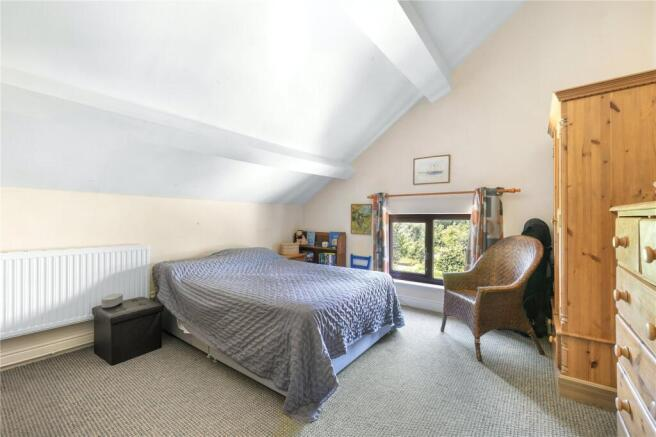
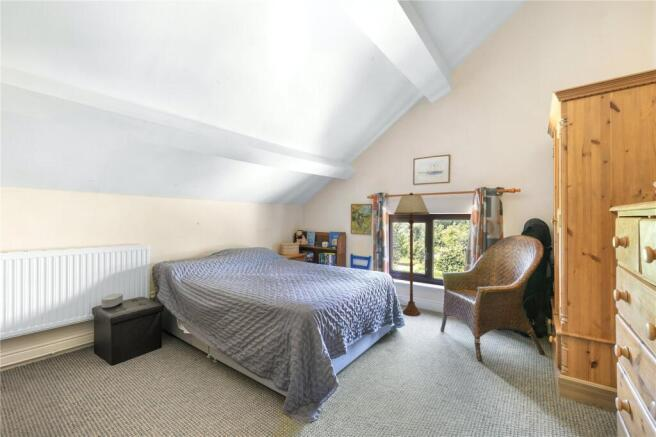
+ floor lamp (411, 252)
